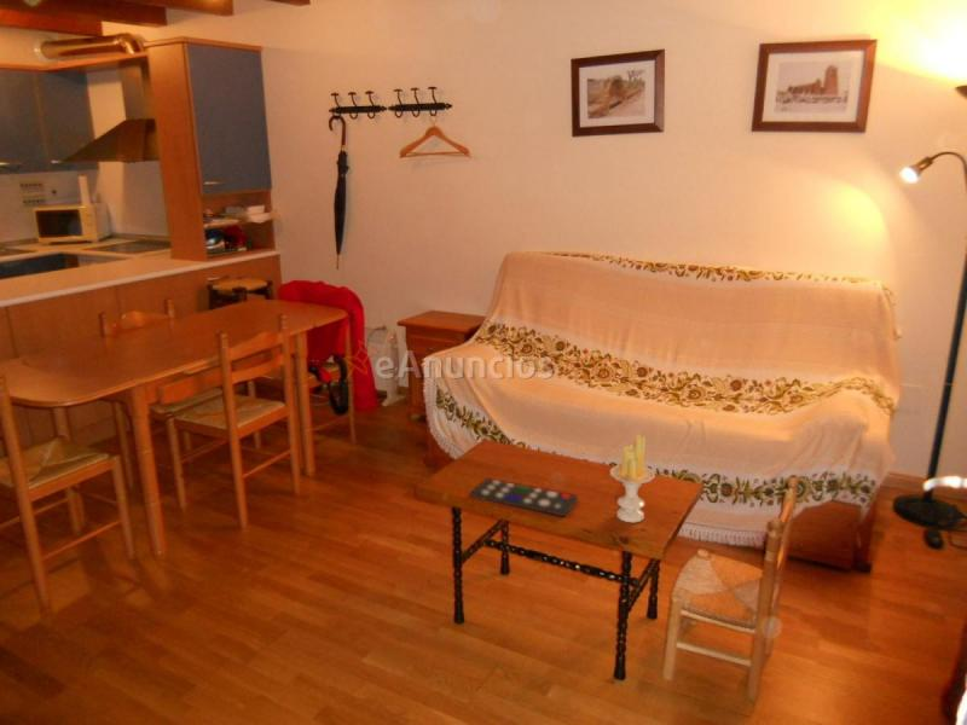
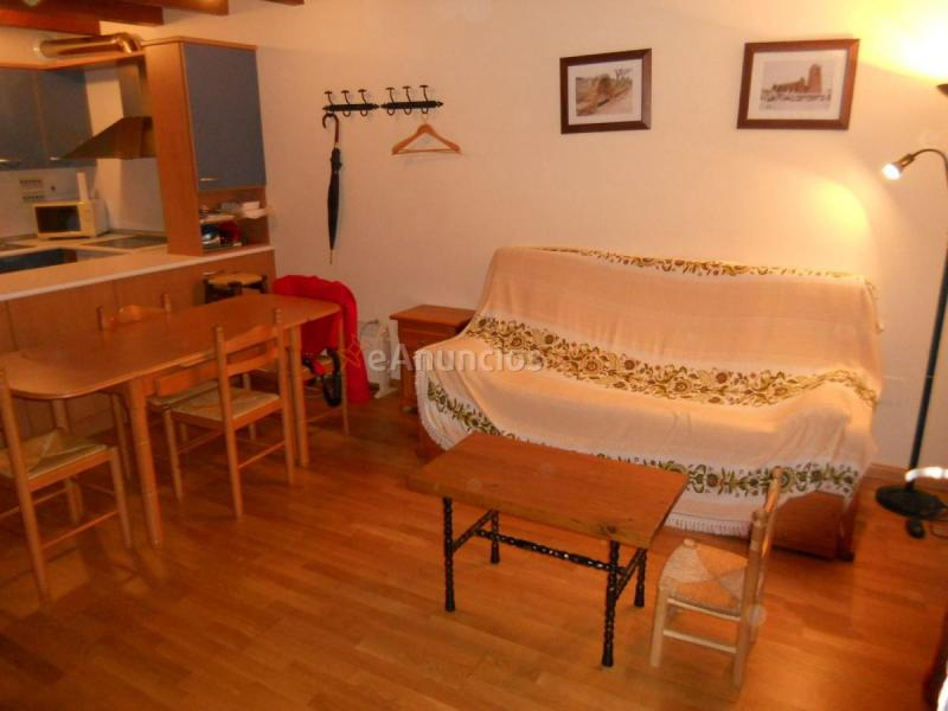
- candle (632, 476)
- remote control (523, 495)
